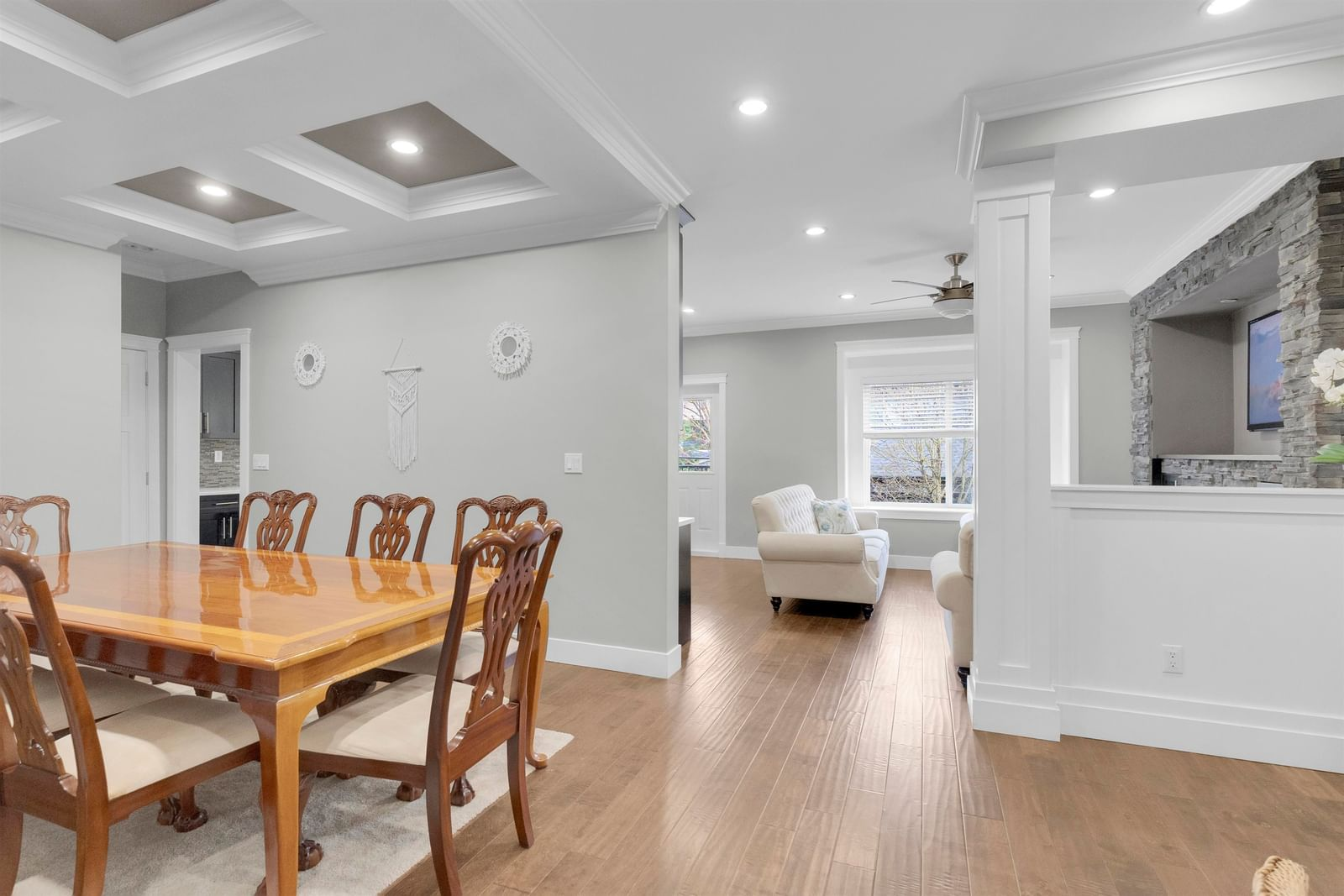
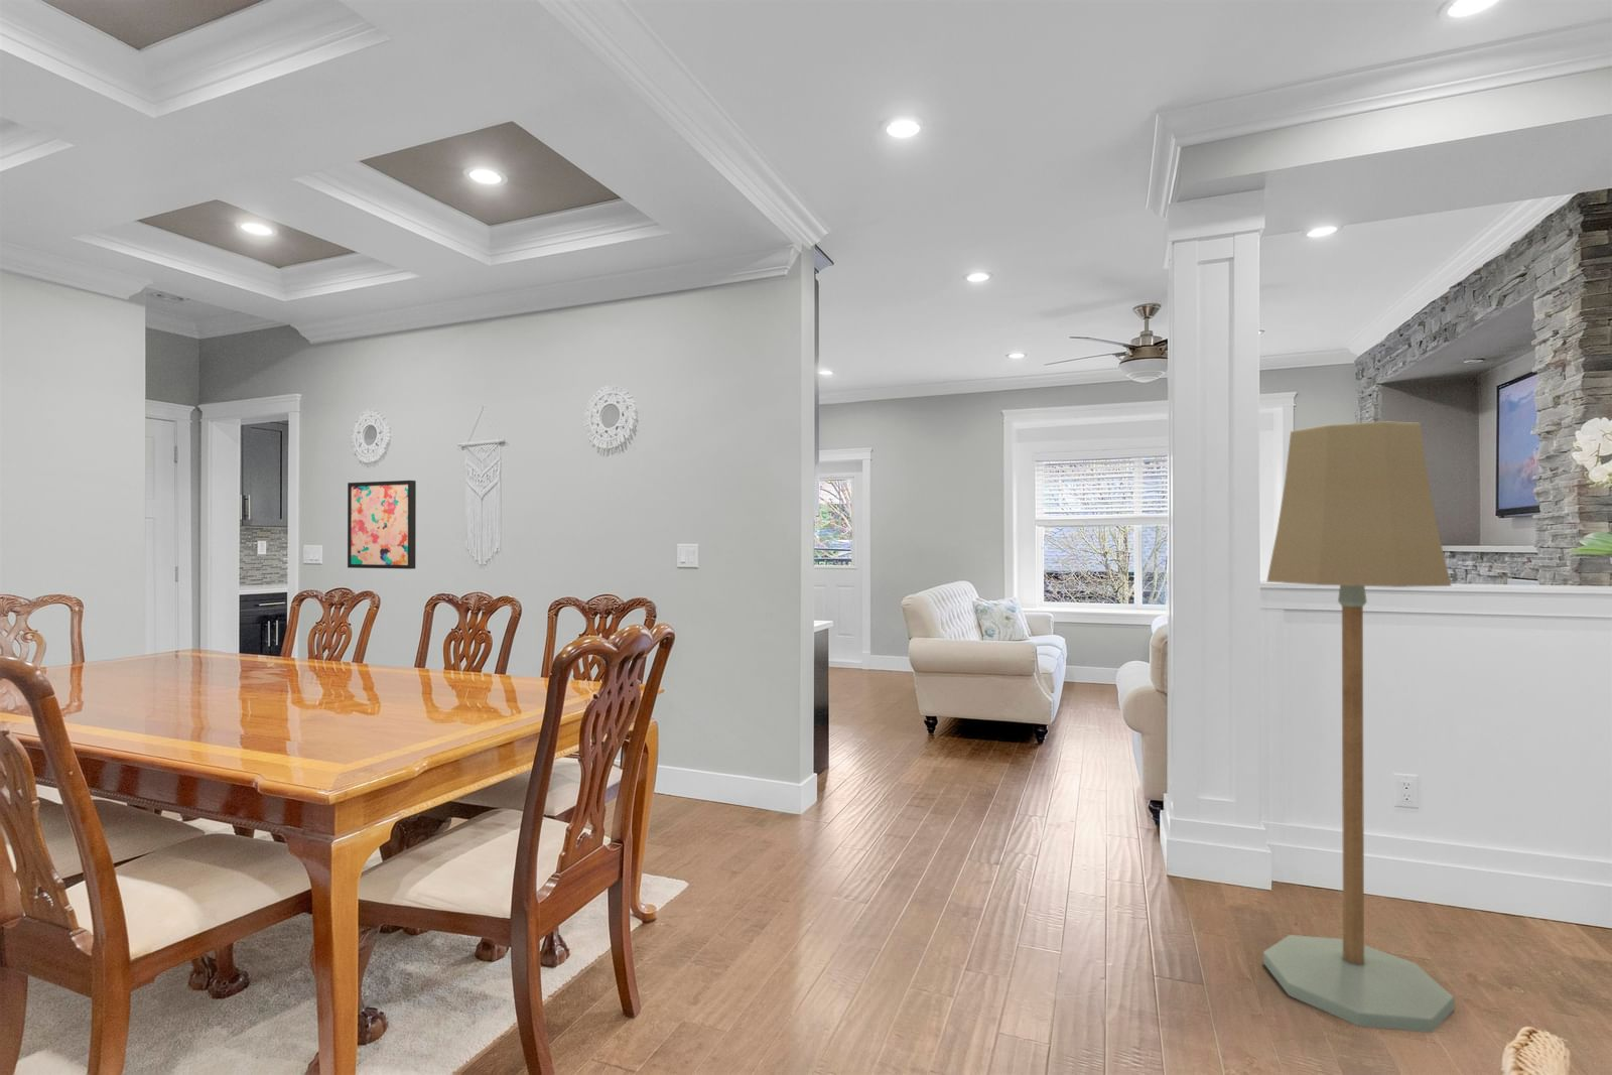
+ wall art (381, 526)
+ floor lamp (1352, 707)
